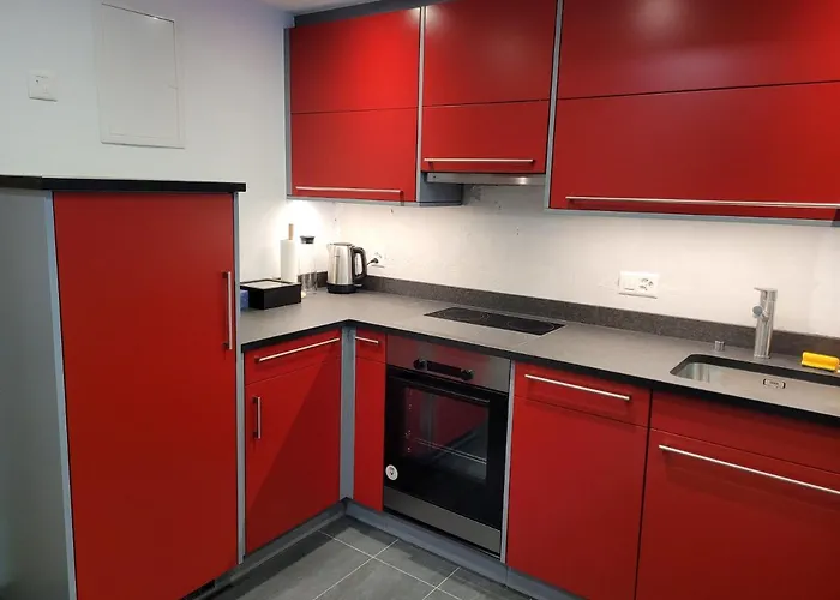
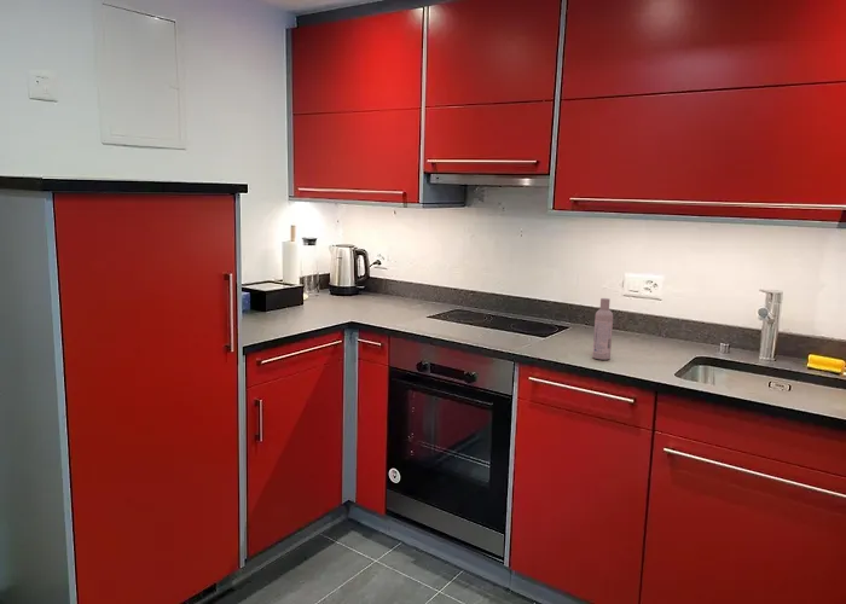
+ bottle (603, 327)
